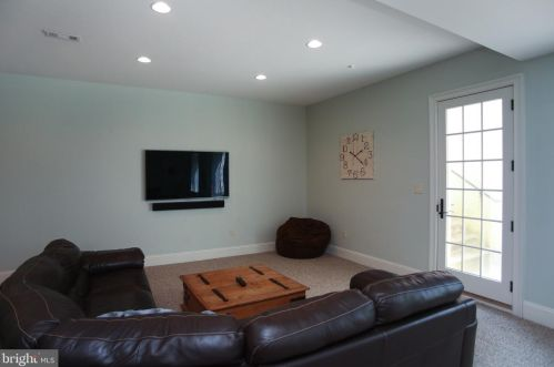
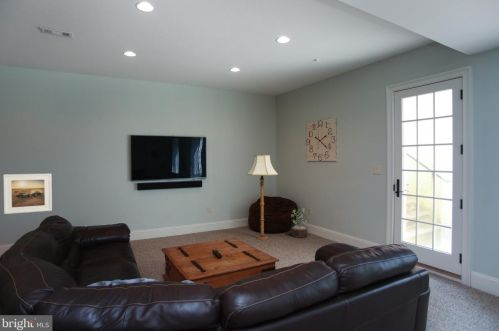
+ decorative plant (299, 220)
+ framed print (28, 193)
+ floor lamp (262, 195)
